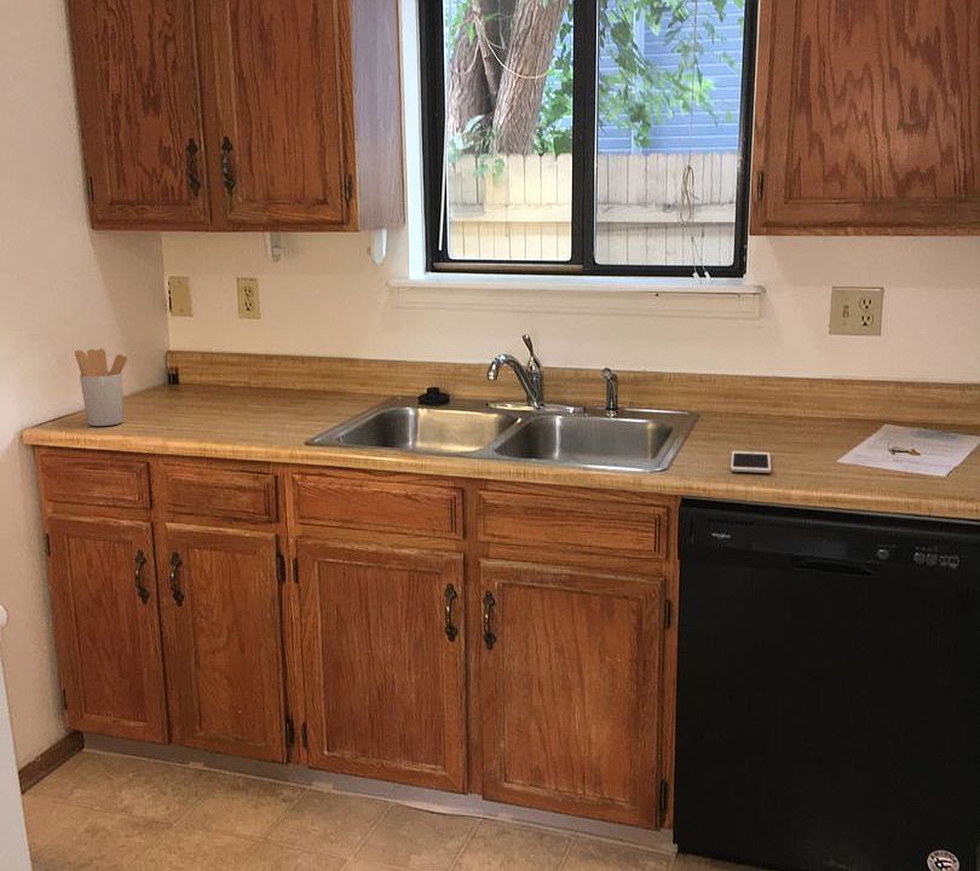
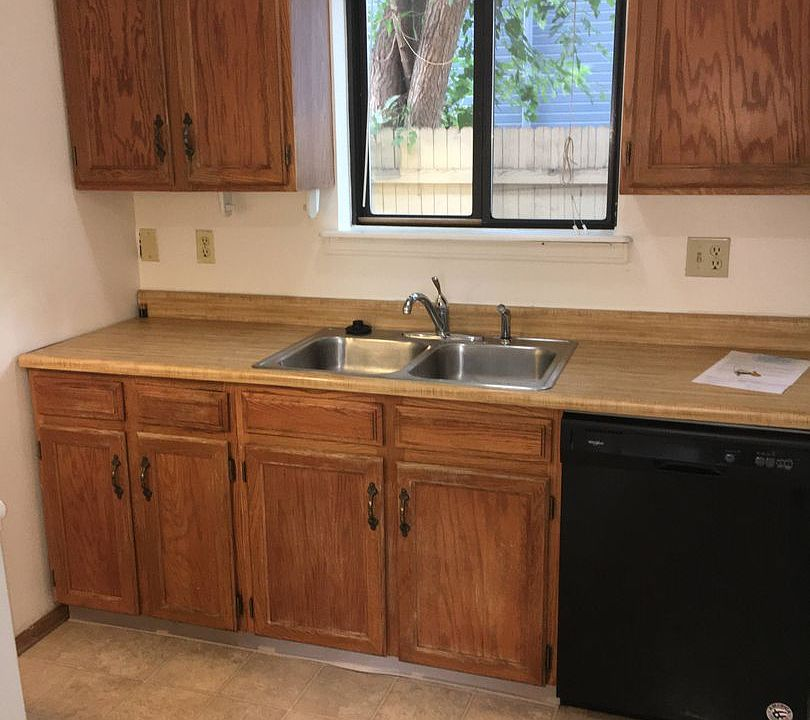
- cell phone (750, 461)
- utensil holder (98, 385)
